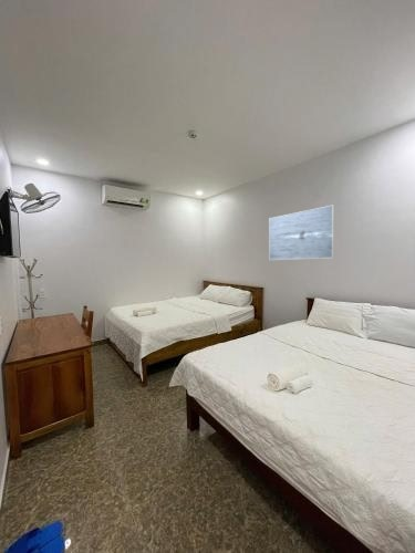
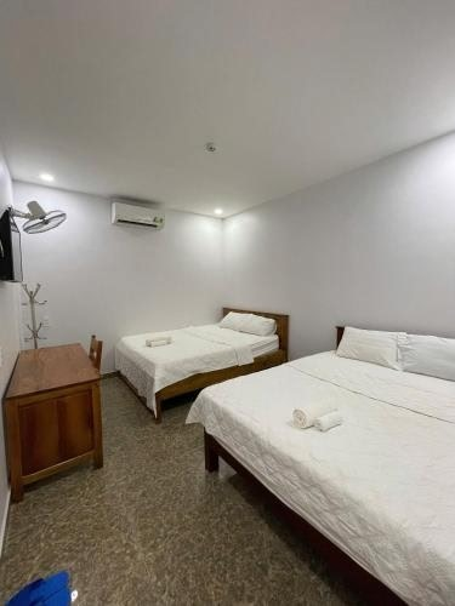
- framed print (298, 236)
